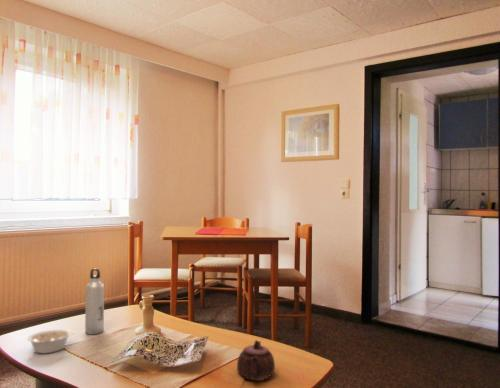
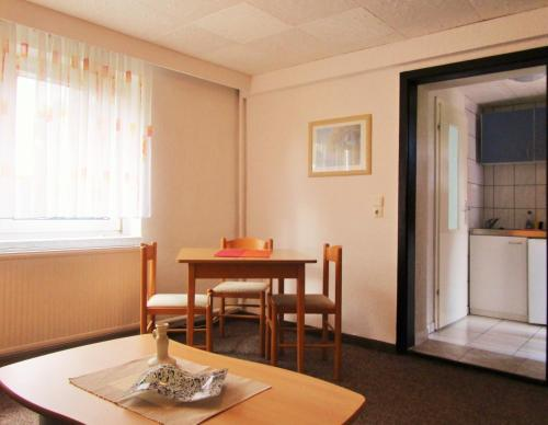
- teapot (255, 357)
- legume (51, 340)
- water bottle (94, 300)
